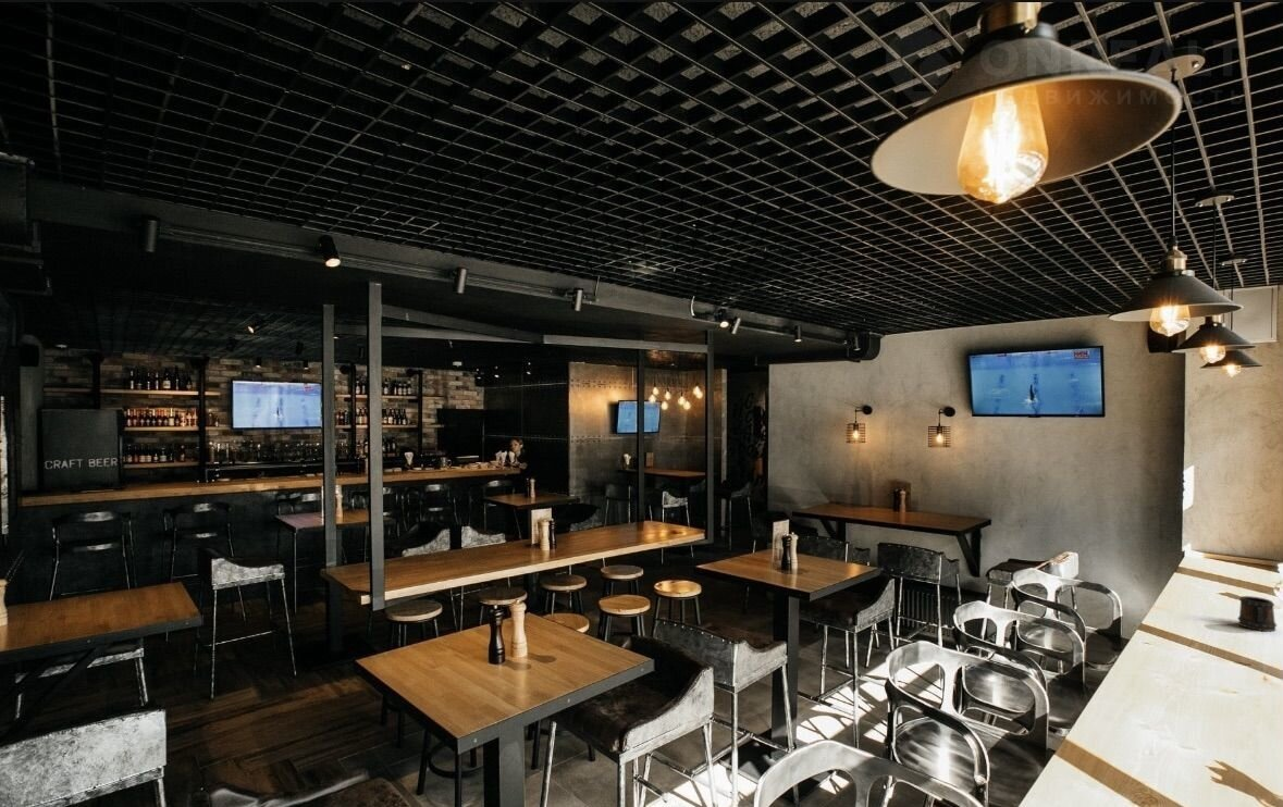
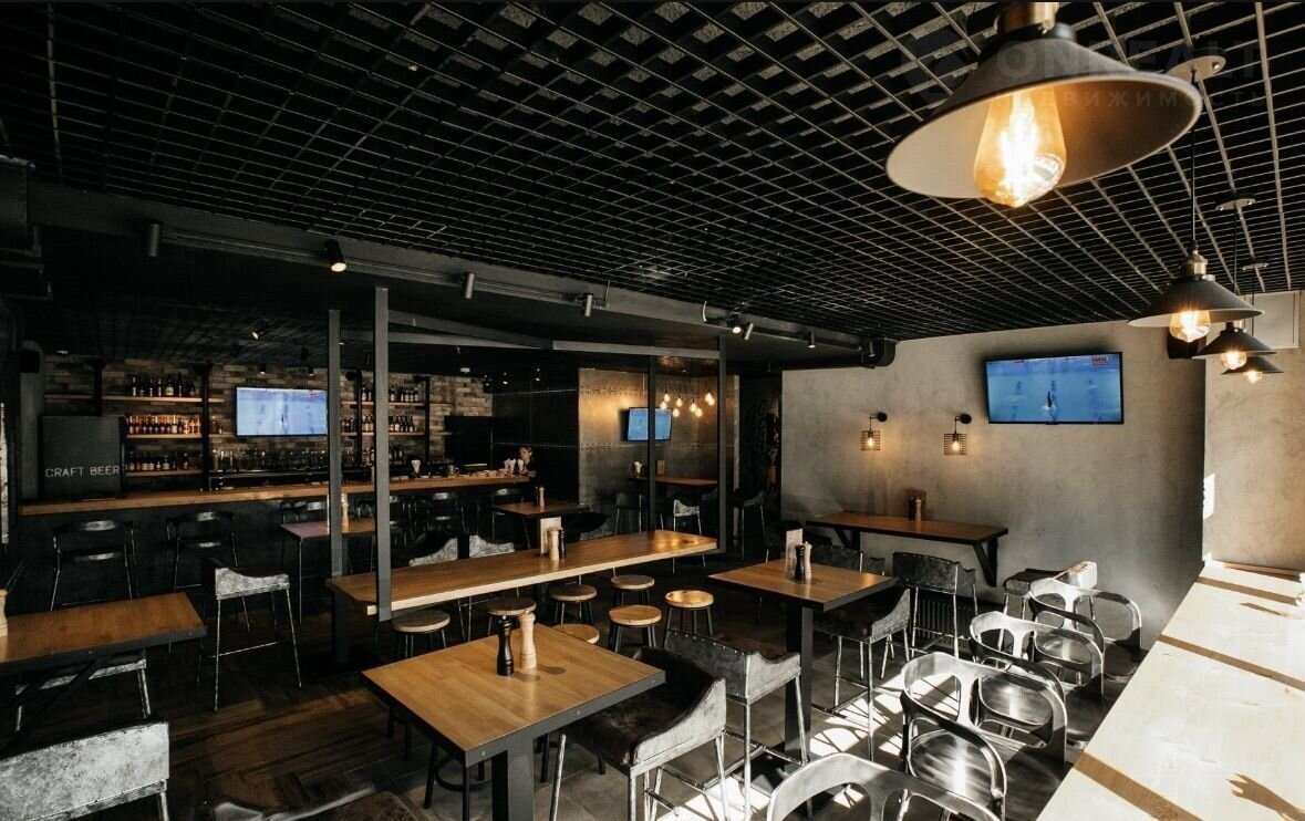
- beer mug (1257, 613)
